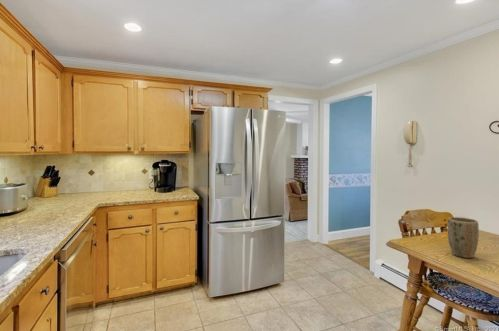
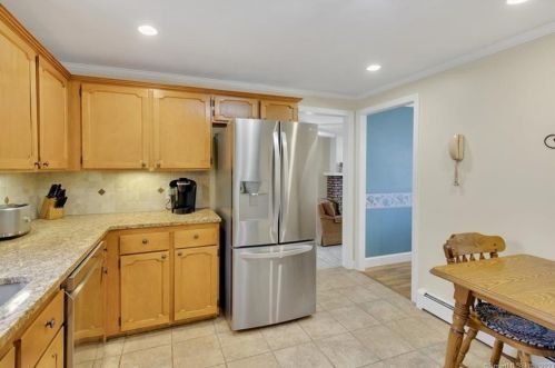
- plant pot (462, 237)
